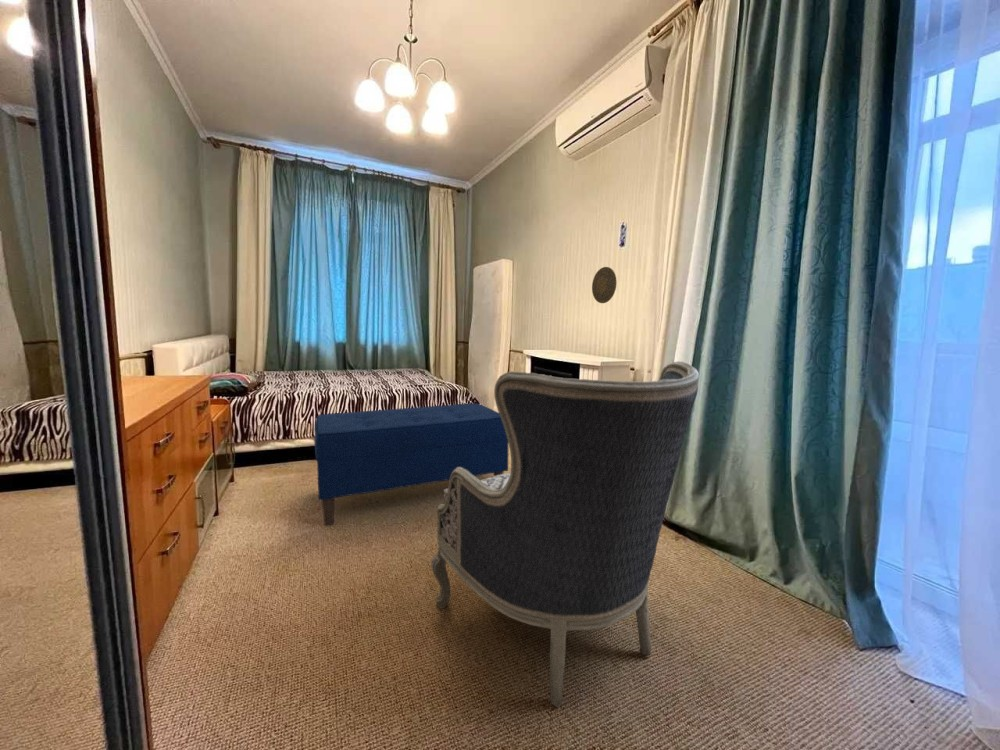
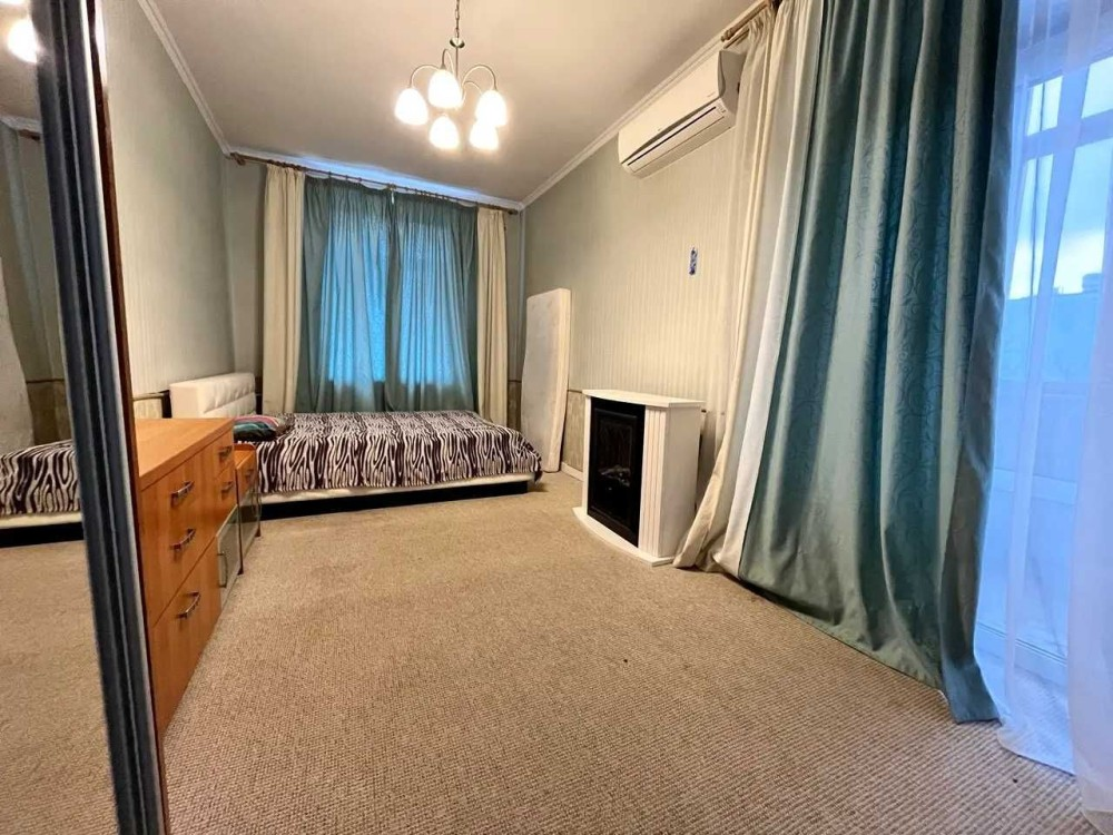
- bench (412, 455)
- armchair (545, 505)
- decorative plate (602, 285)
